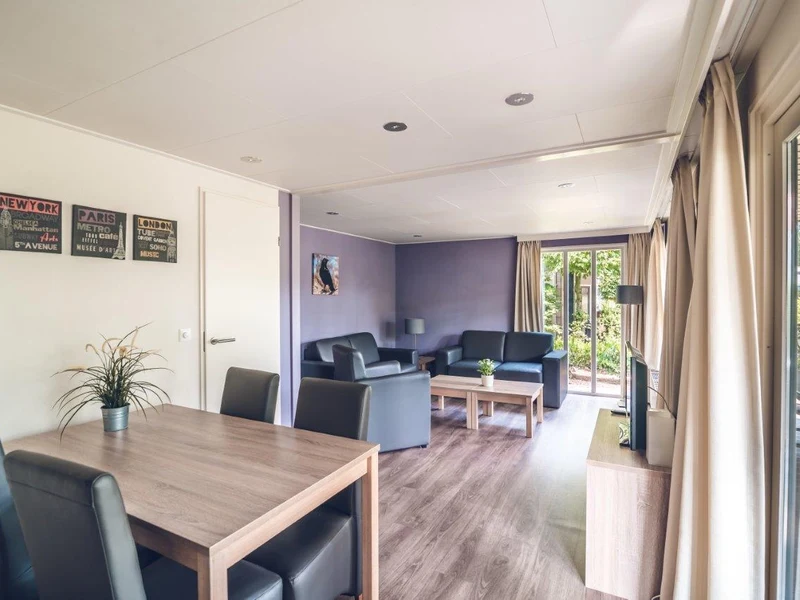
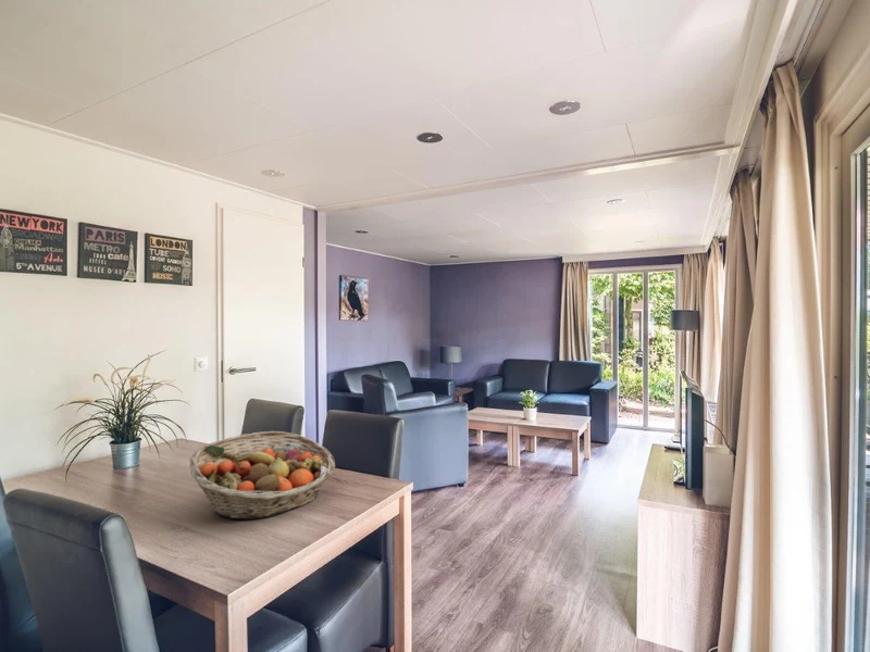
+ fruit basket (265, 471)
